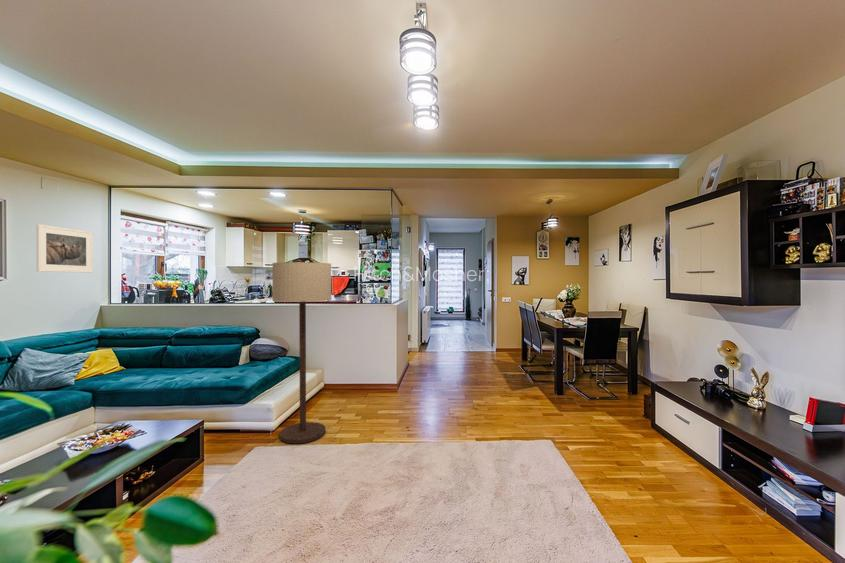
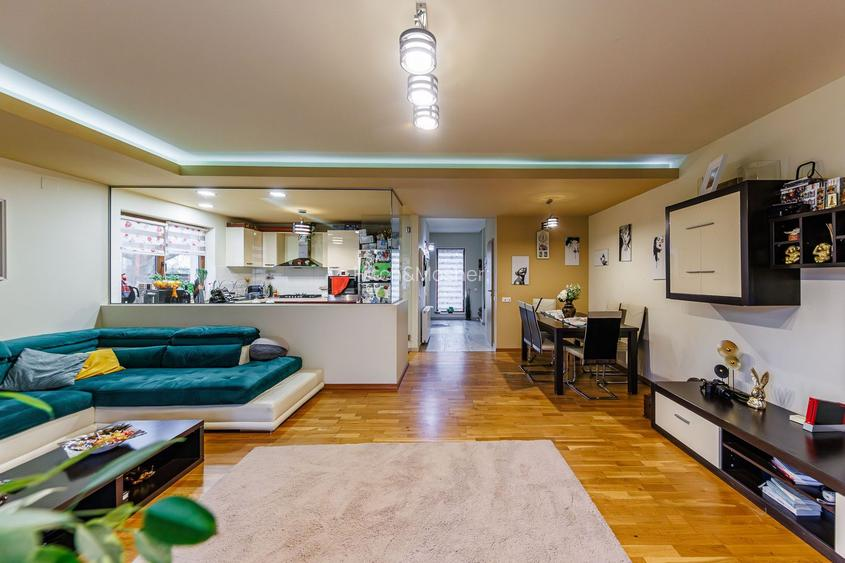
- floor lamp (302, 348)
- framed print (66, 250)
